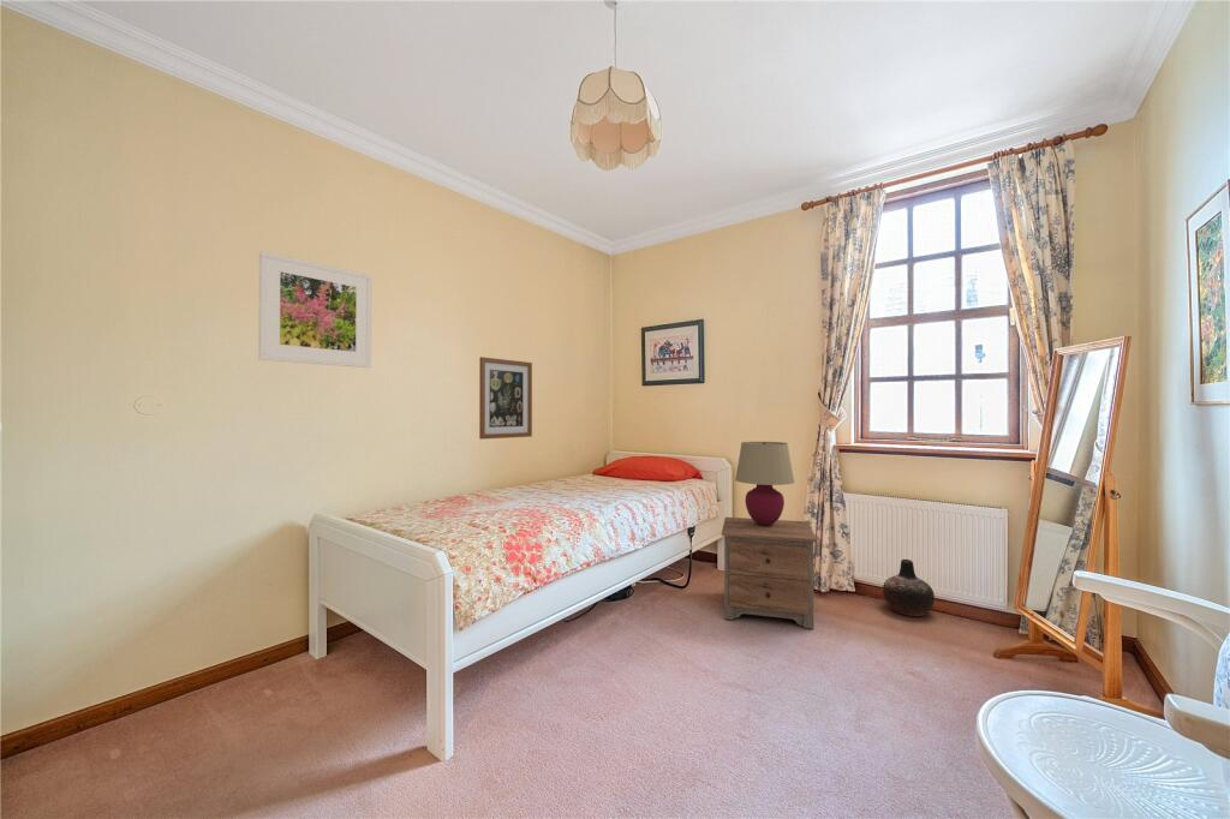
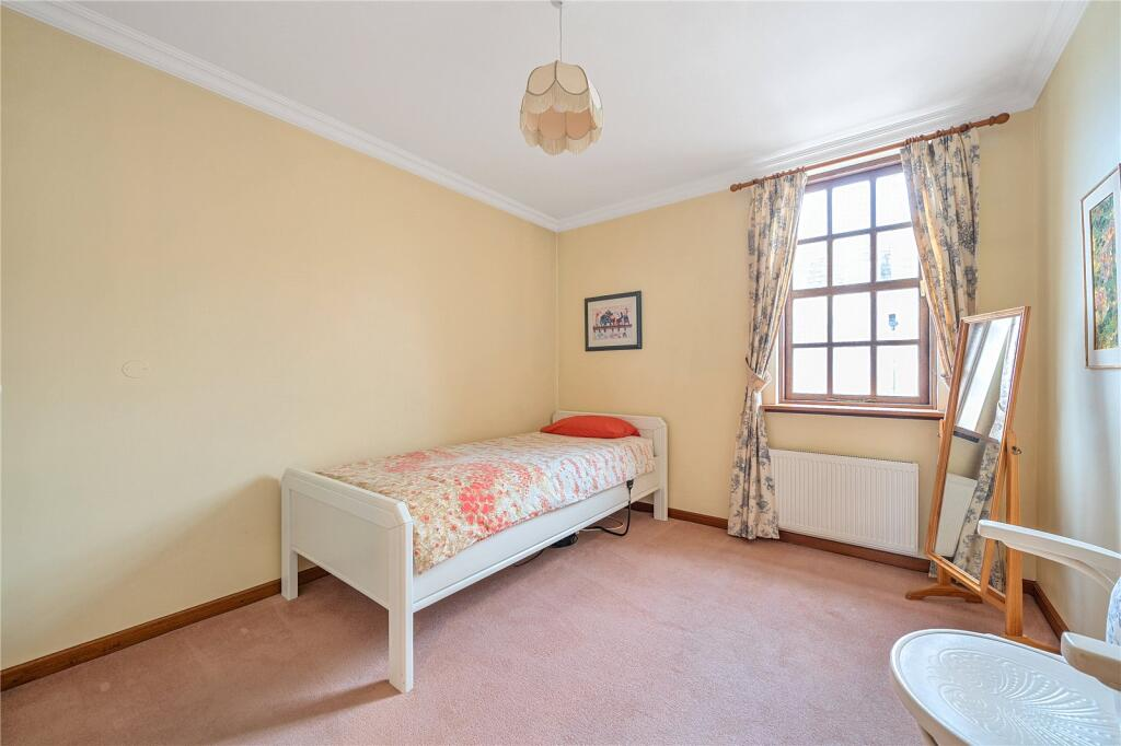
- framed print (320, 313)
- nightstand (766, 569)
- wall art (507, 399)
- table lamp (764, 483)
- vase (907, 585)
